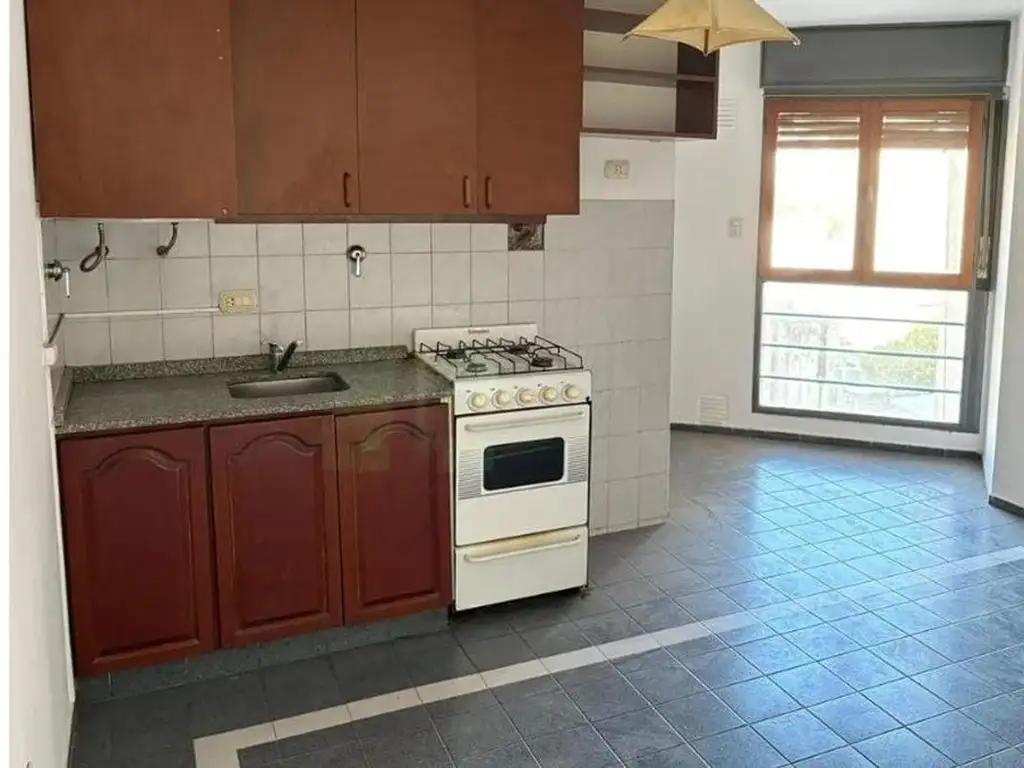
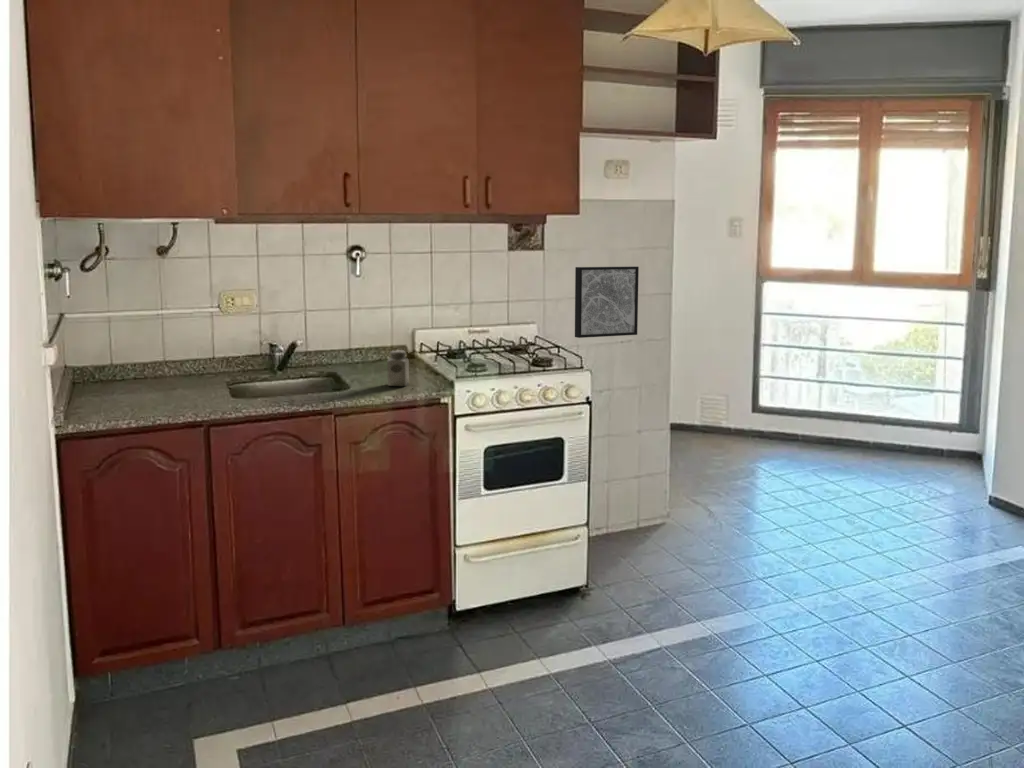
+ salt shaker (398, 367)
+ wall art (606, 301)
